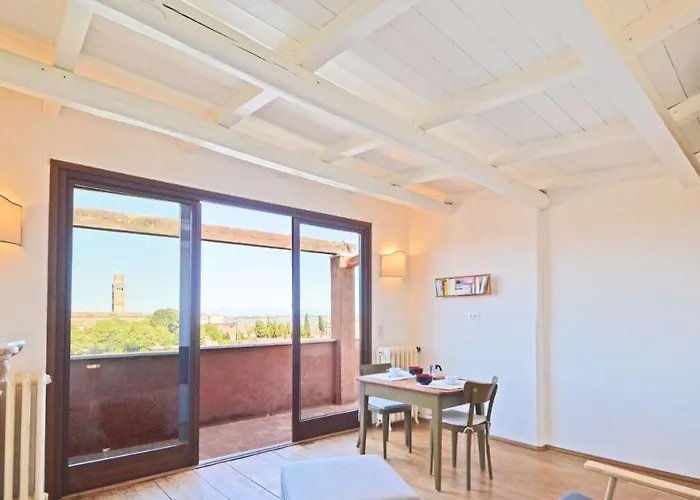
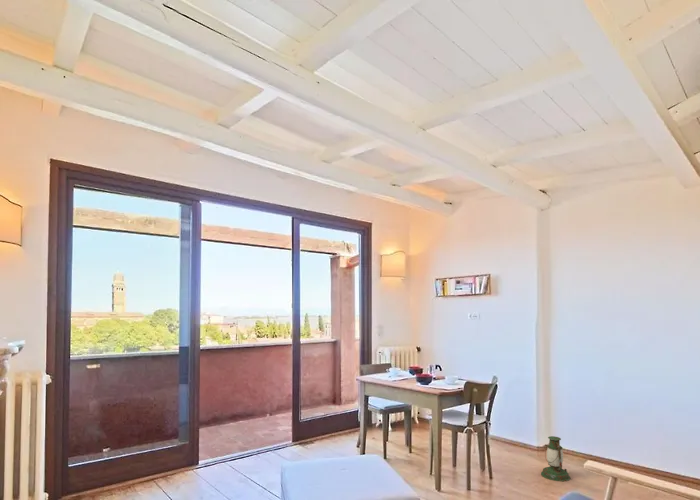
+ lantern (554, 456)
